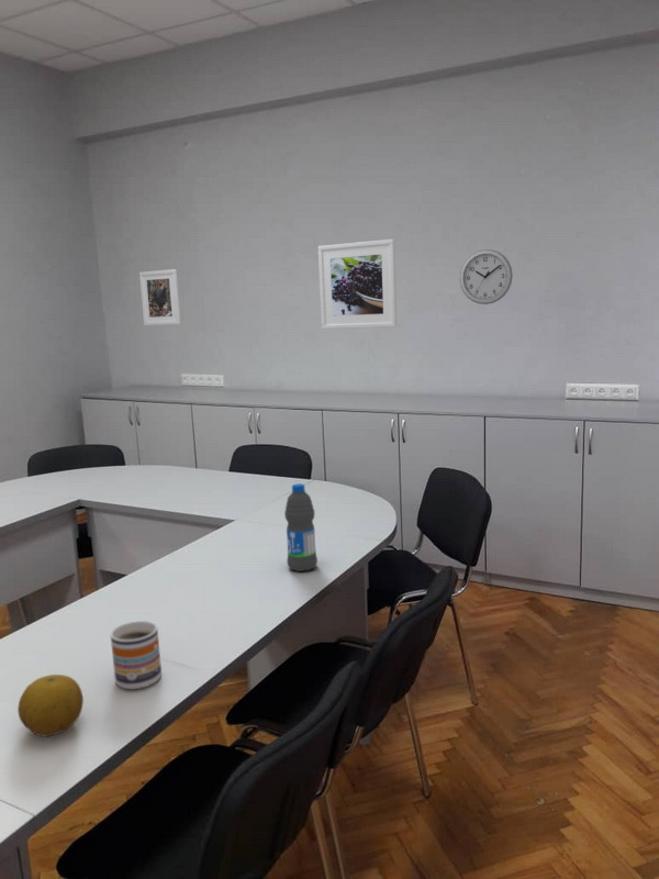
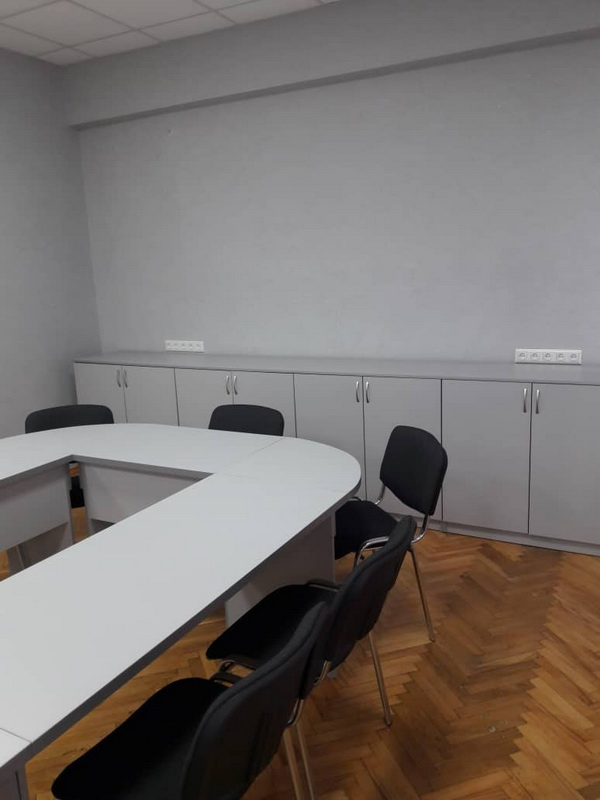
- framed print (159, 298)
- mug (136, 652)
- water bottle (300, 526)
- fruit (51, 703)
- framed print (356, 286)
- wall clock (484, 277)
